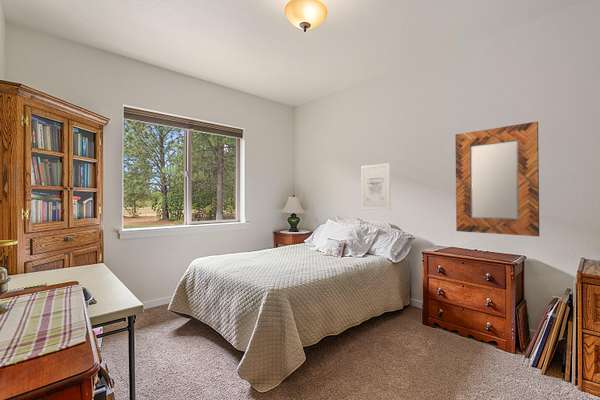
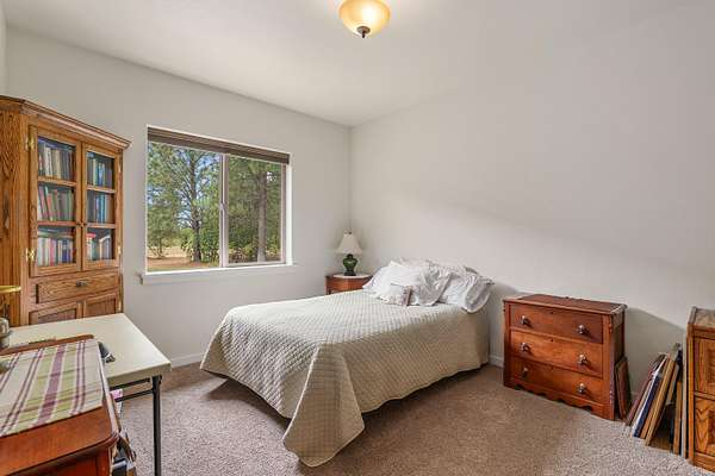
- wall art (375, 187)
- home mirror (493, 181)
